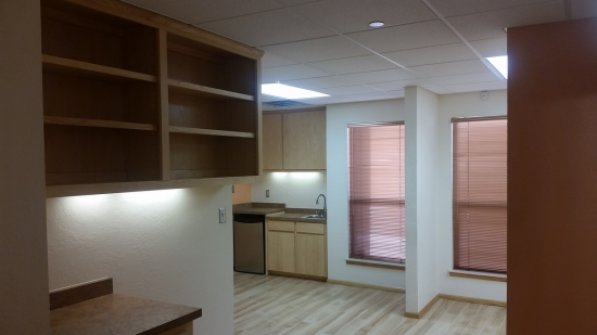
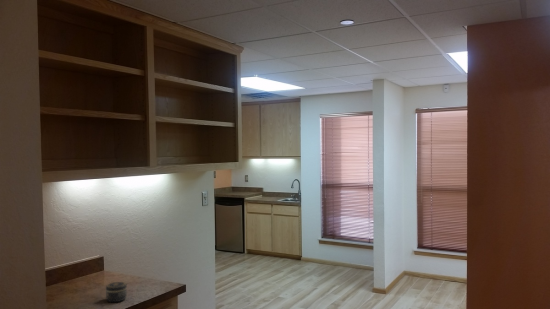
+ jar (116, 291)
